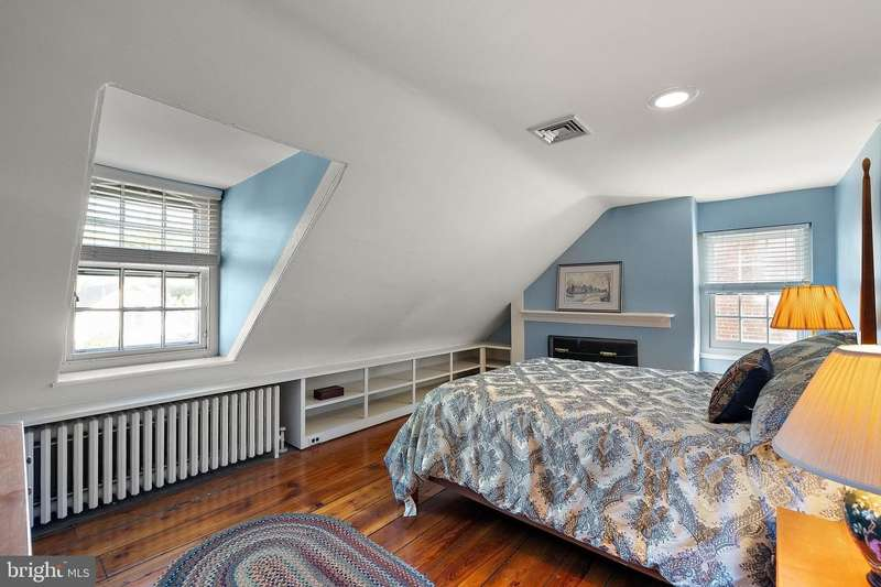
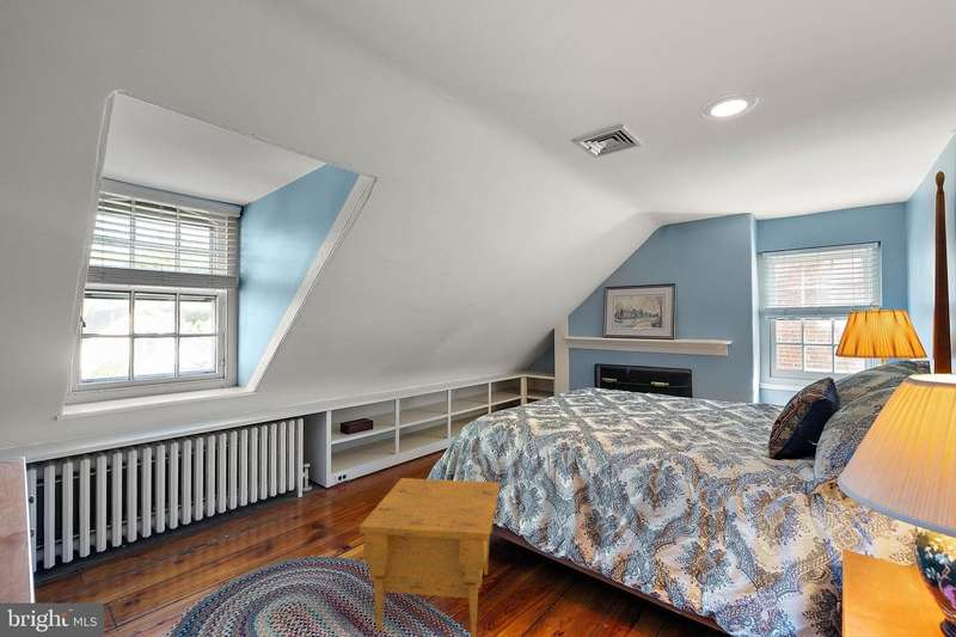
+ nightstand (437, 550)
